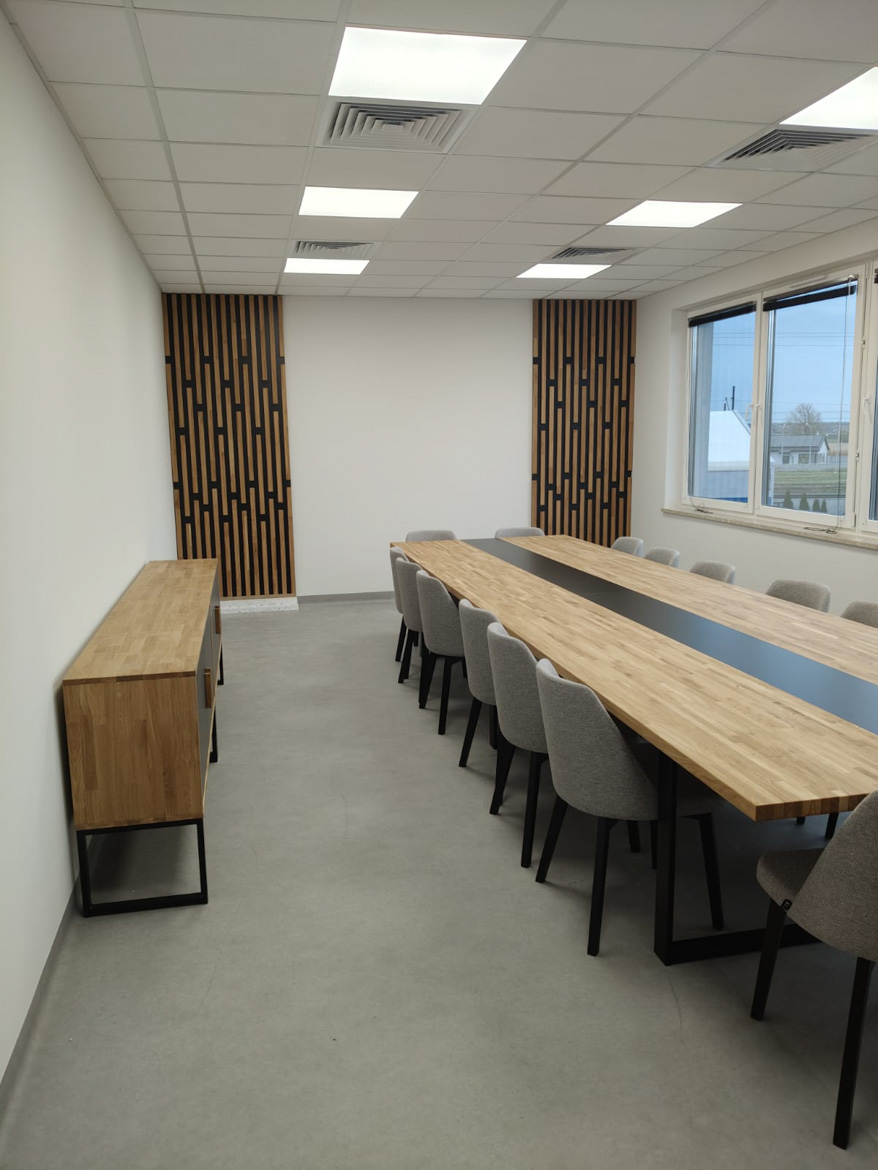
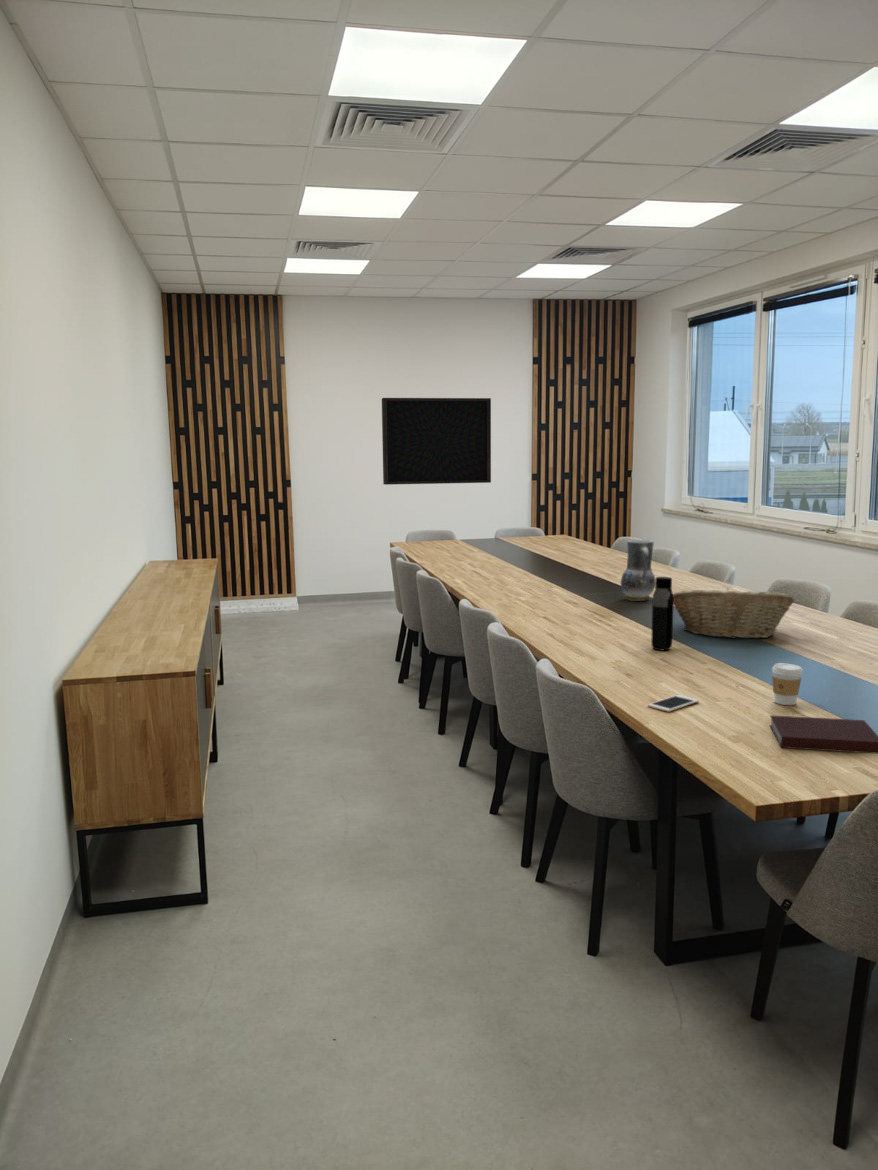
+ cell phone (673, 703)
+ television (437, 441)
+ water bottle (662, 613)
+ fruit basket (729, 608)
+ coffee cup (786, 683)
+ notebook (823, 733)
+ vase (638, 570)
